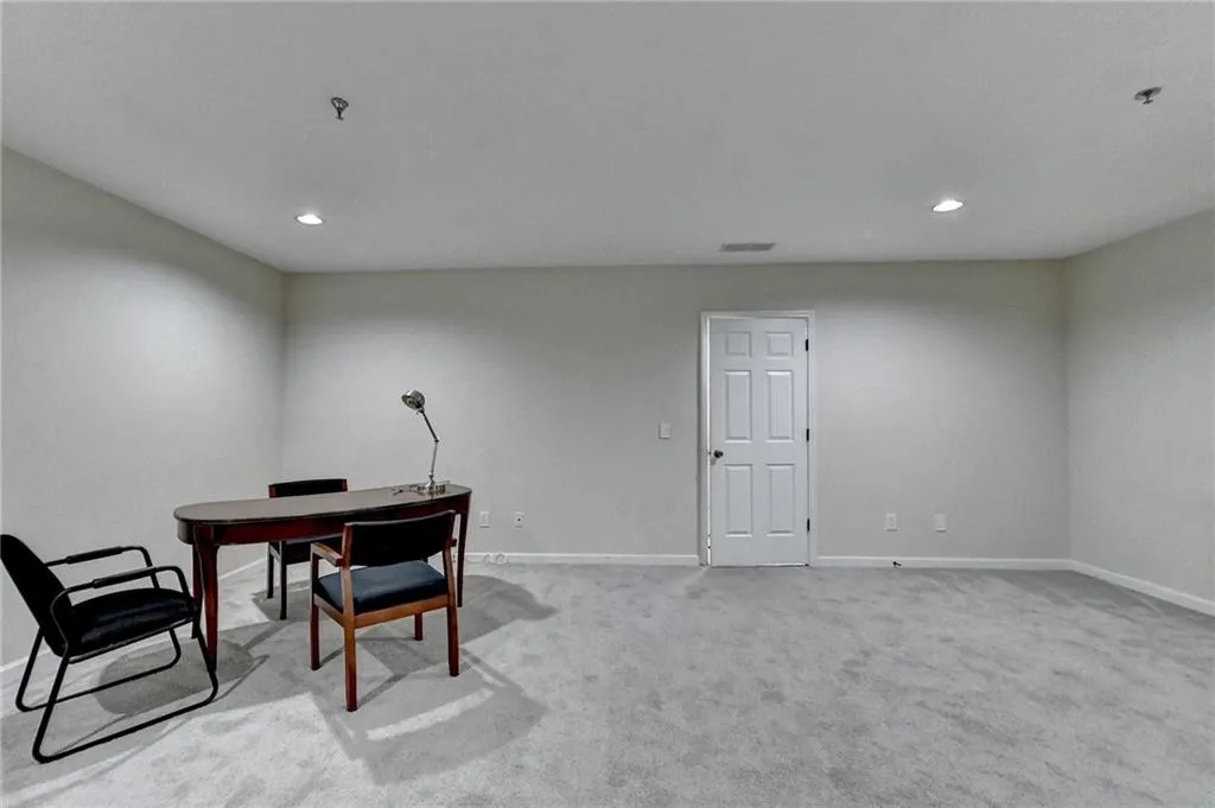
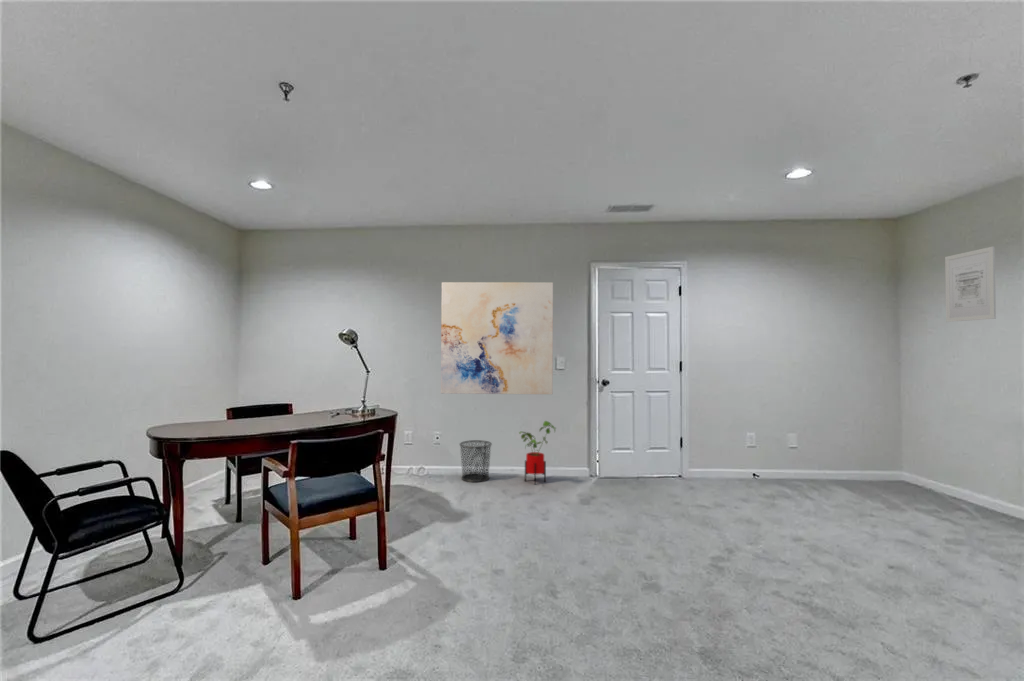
+ waste bin (475, 460)
+ wall art (497, 338)
+ wall art (969, 286)
+ house plant (538, 451)
